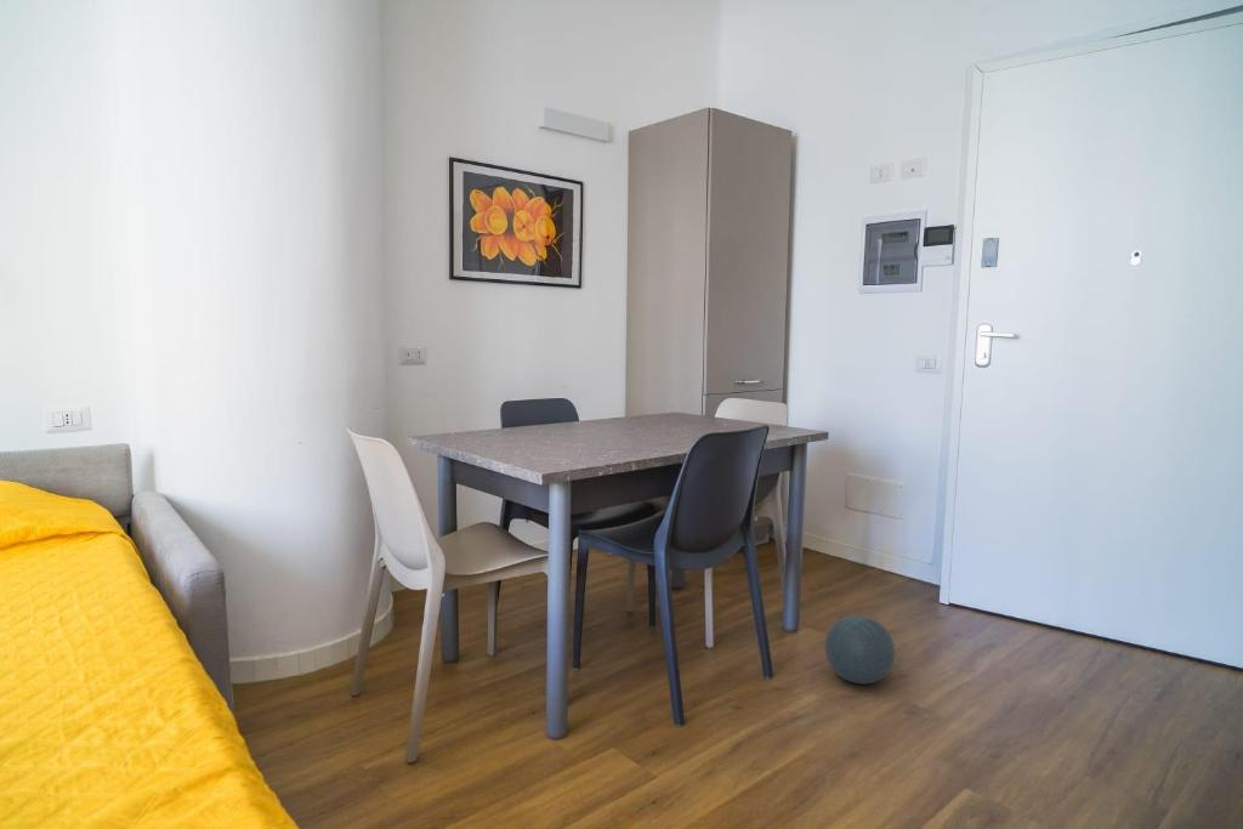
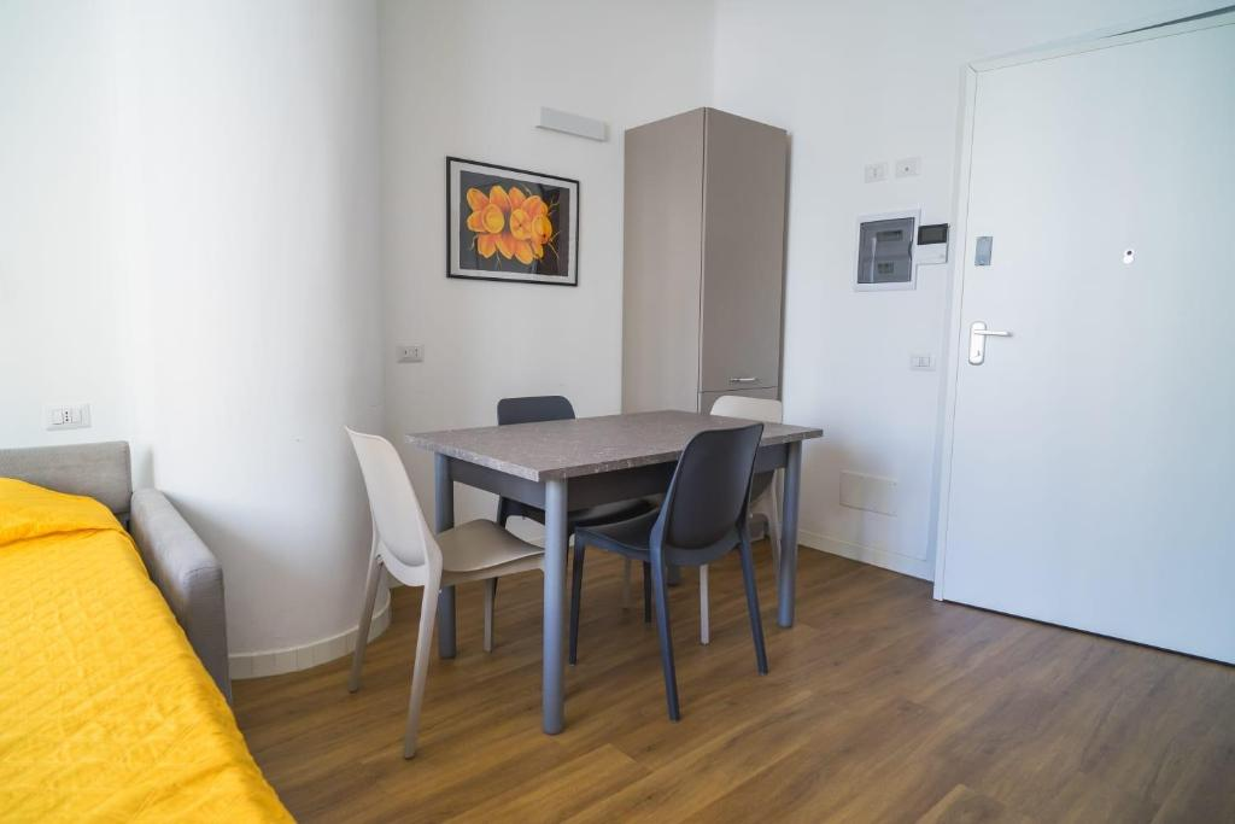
- ball (858, 648)
